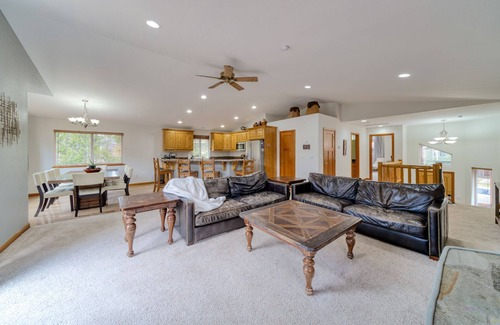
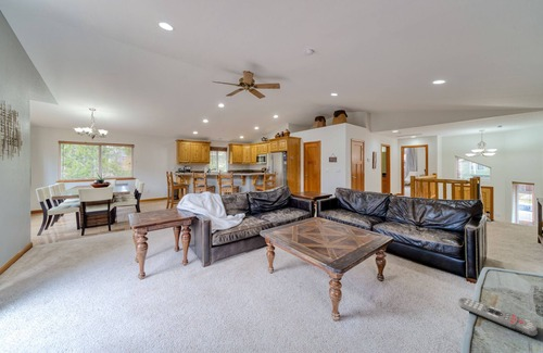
+ remote control (493, 314)
